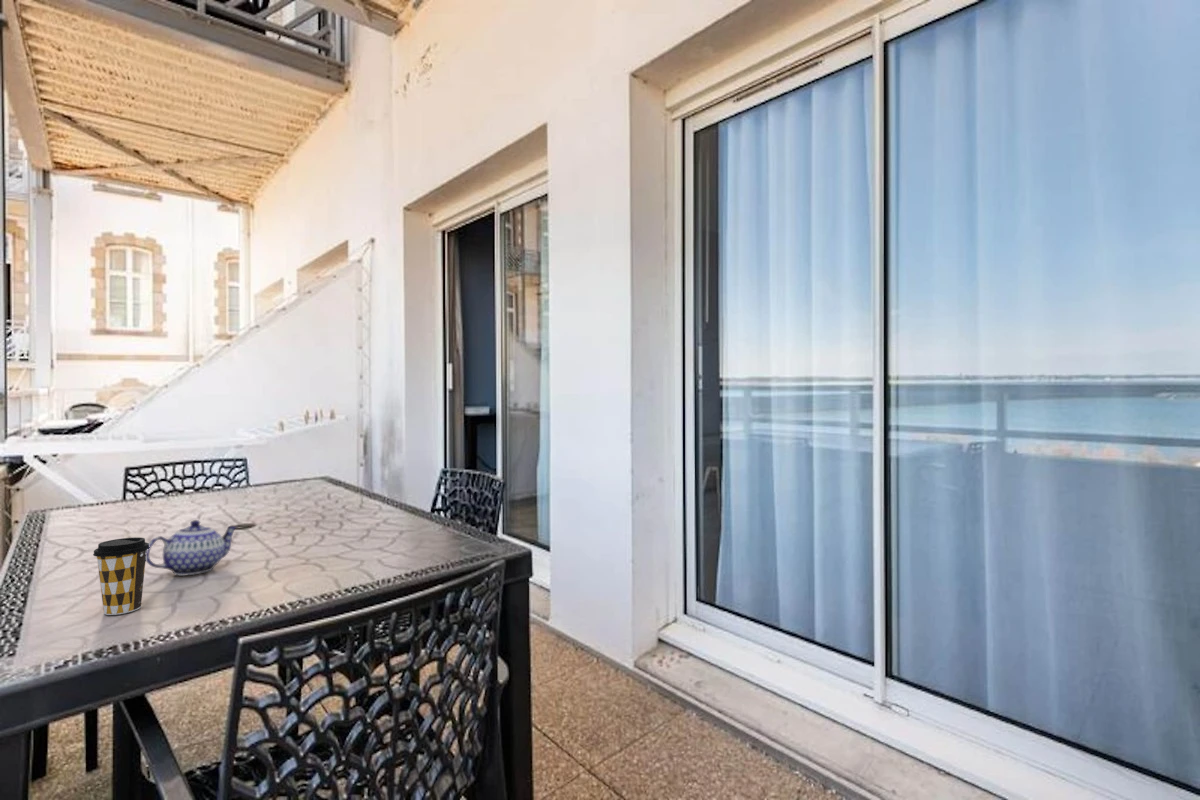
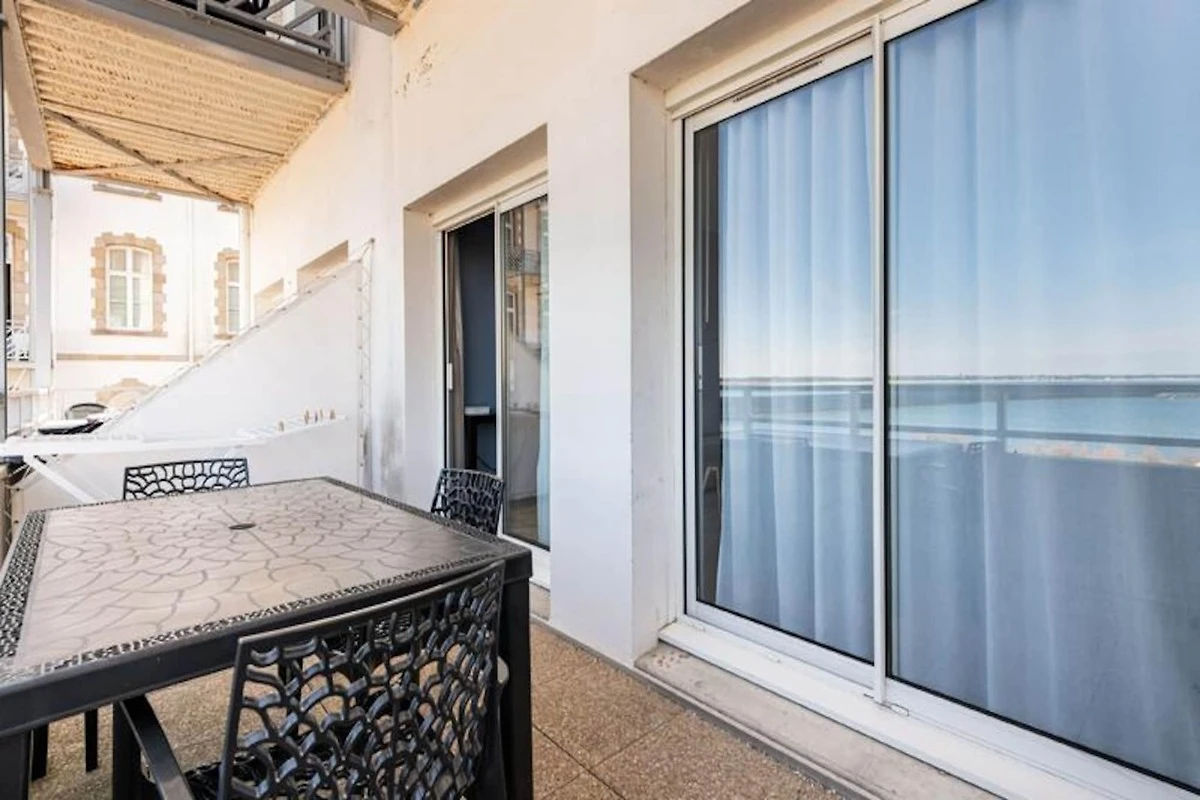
- teapot (194, 545)
- coffee cup (122, 575)
